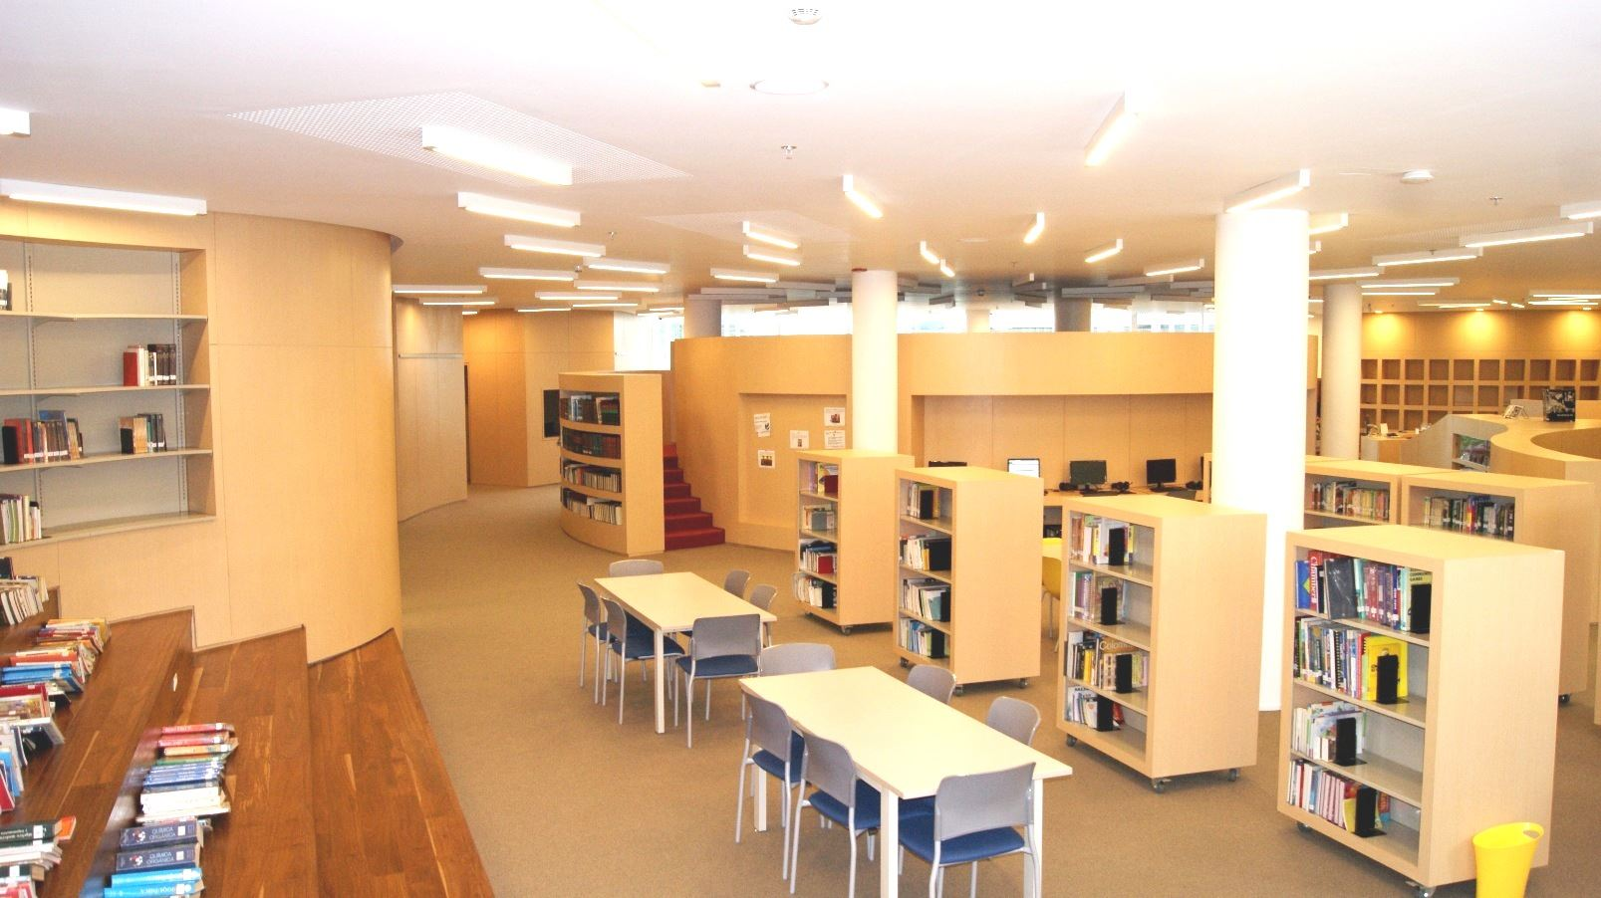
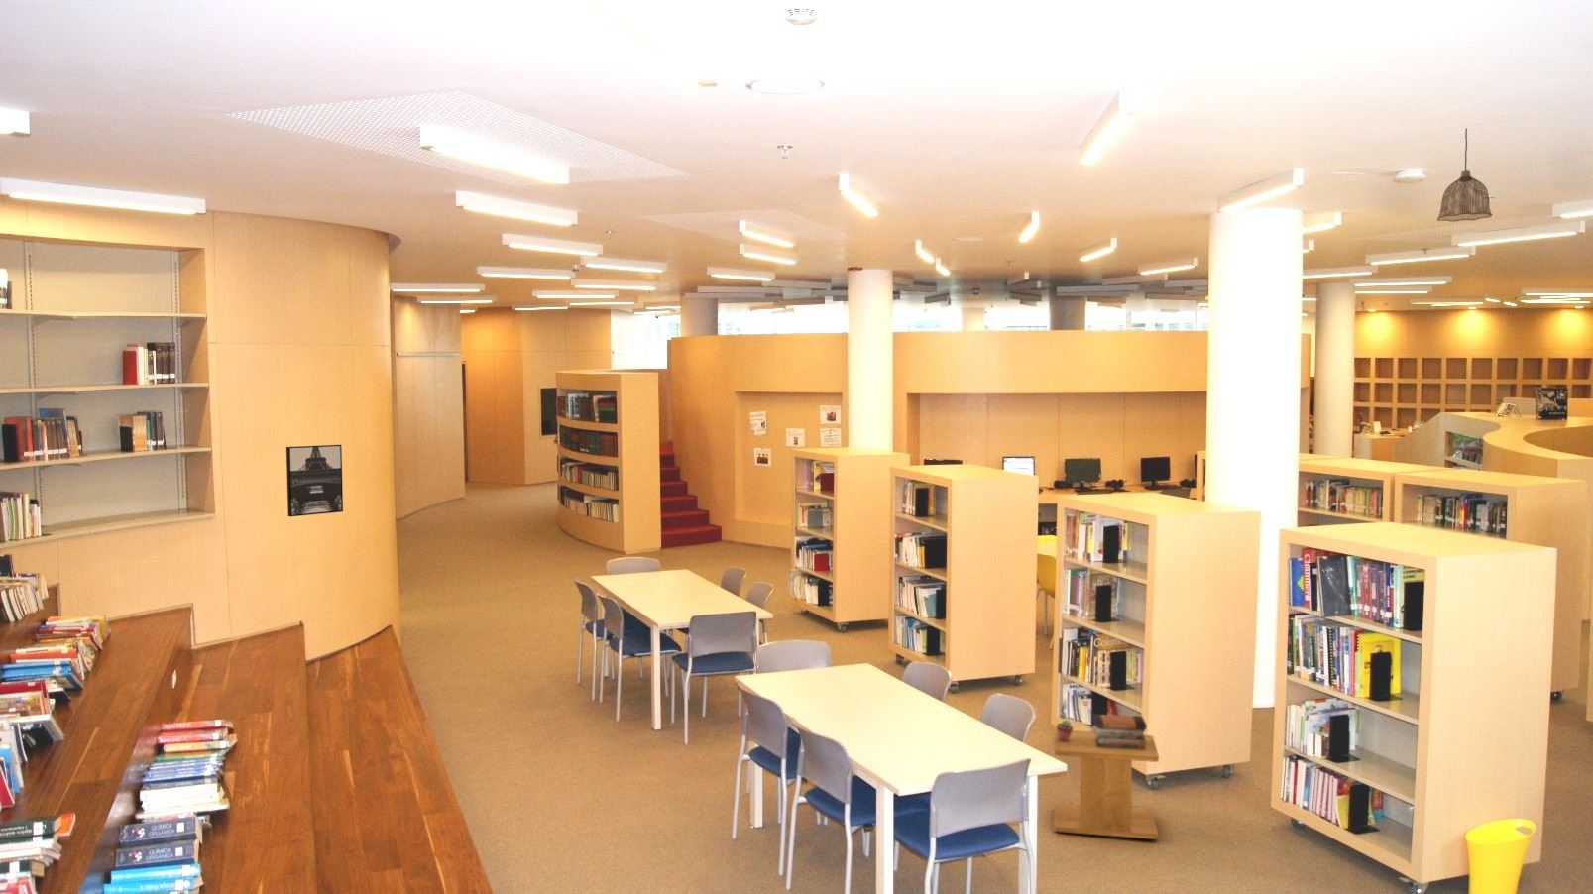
+ pendant lamp (1465, 173)
+ book stack (1118, 731)
+ potted succulent (1062, 729)
+ wall art (315, 479)
+ side table (1103, 783)
